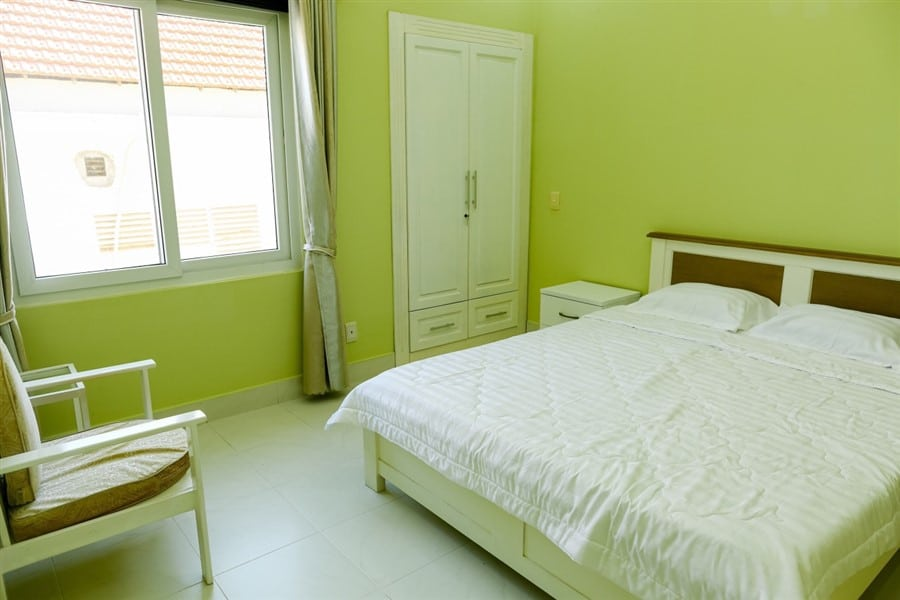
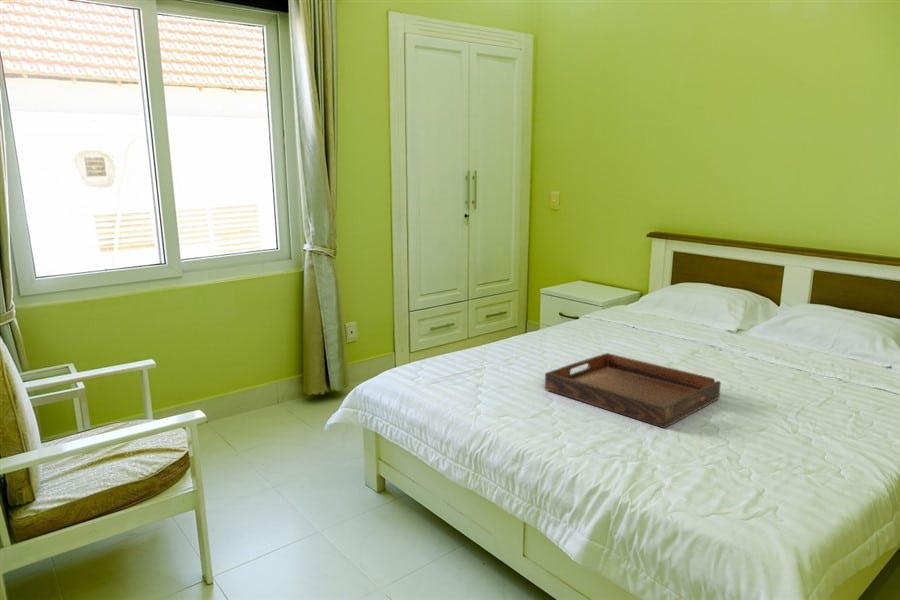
+ serving tray (631, 385)
